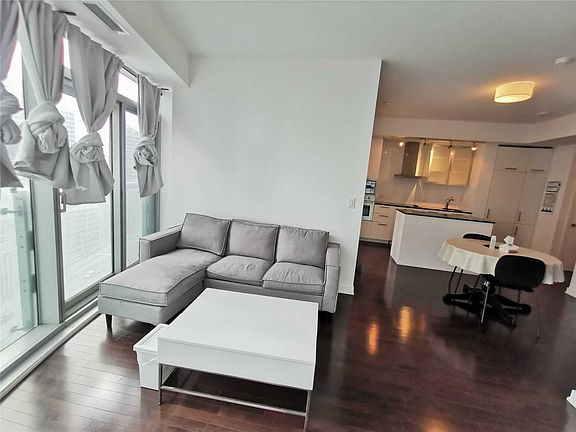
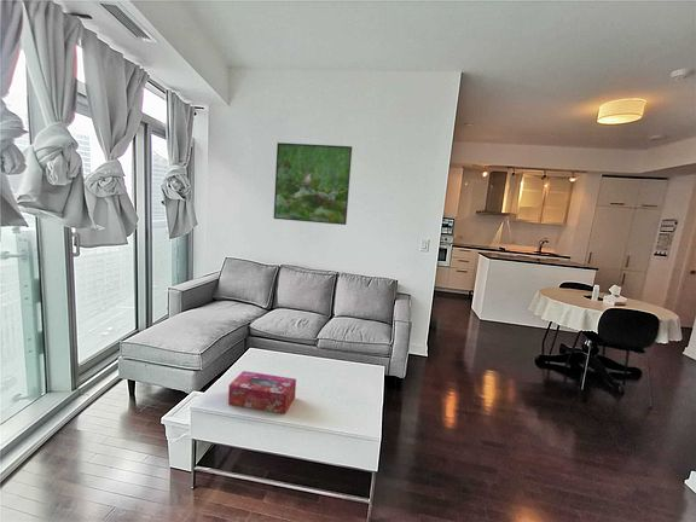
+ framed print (312, 184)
+ tissue box (262, 390)
